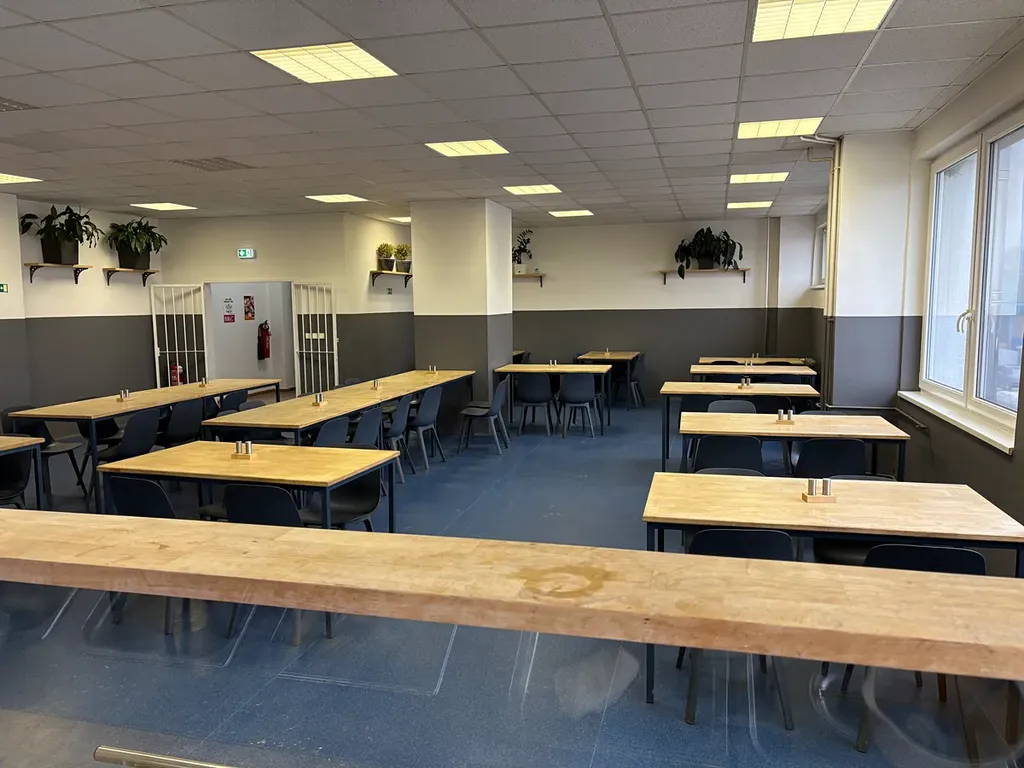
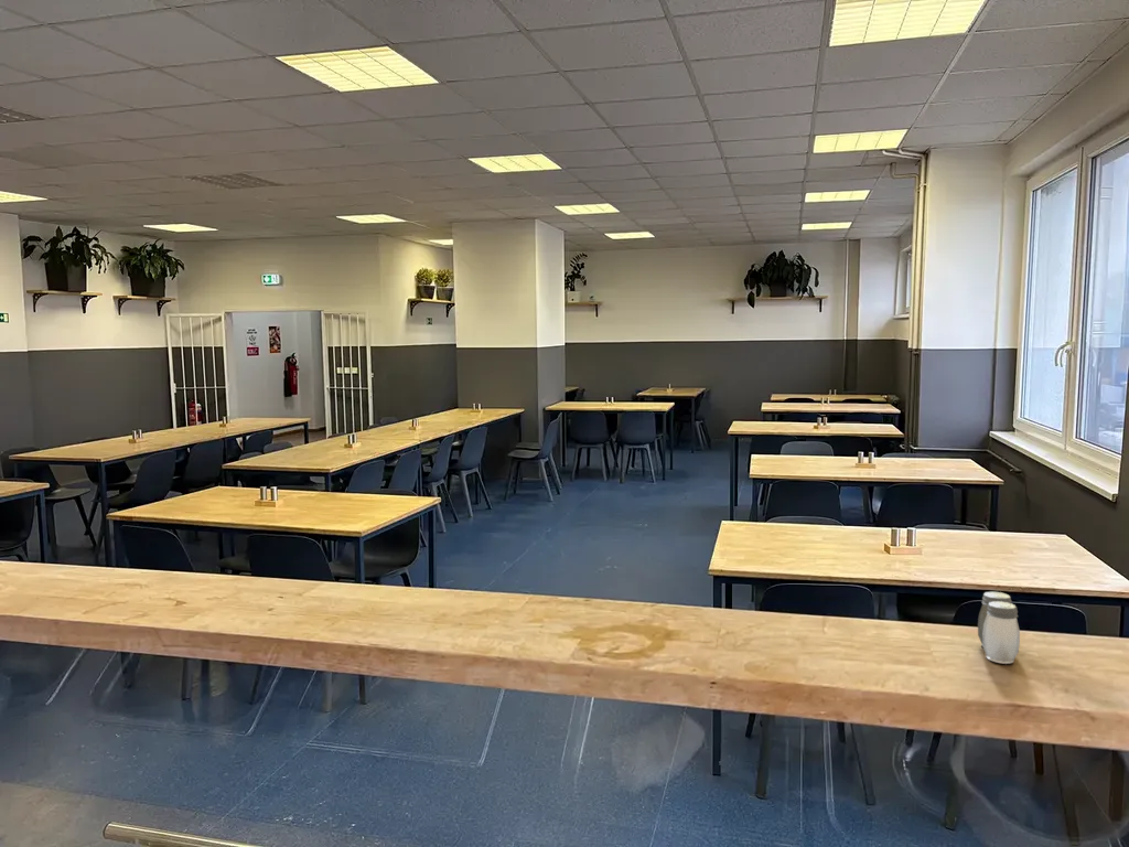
+ salt and pepper shaker (998, 625)
